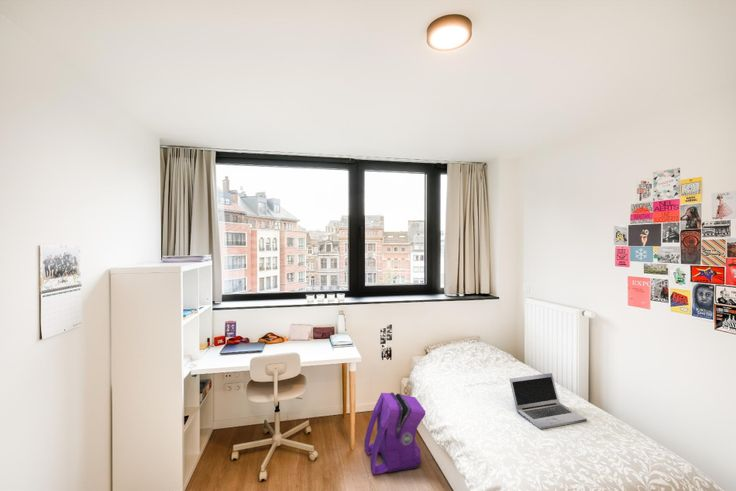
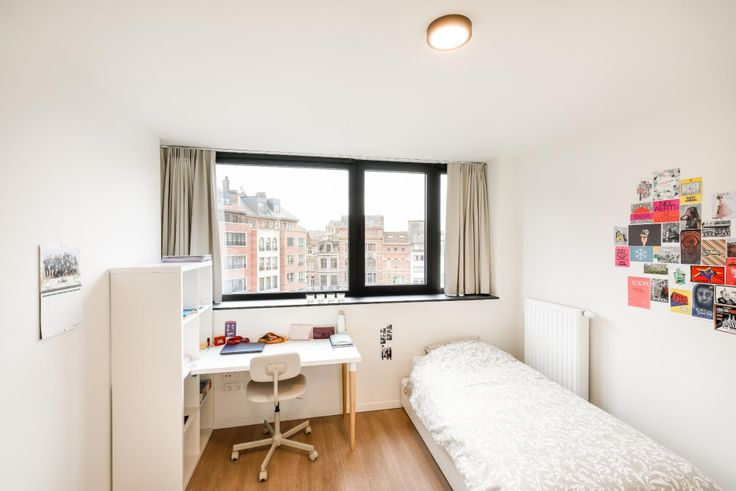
- laptop (546, 398)
- backpack (395, 429)
